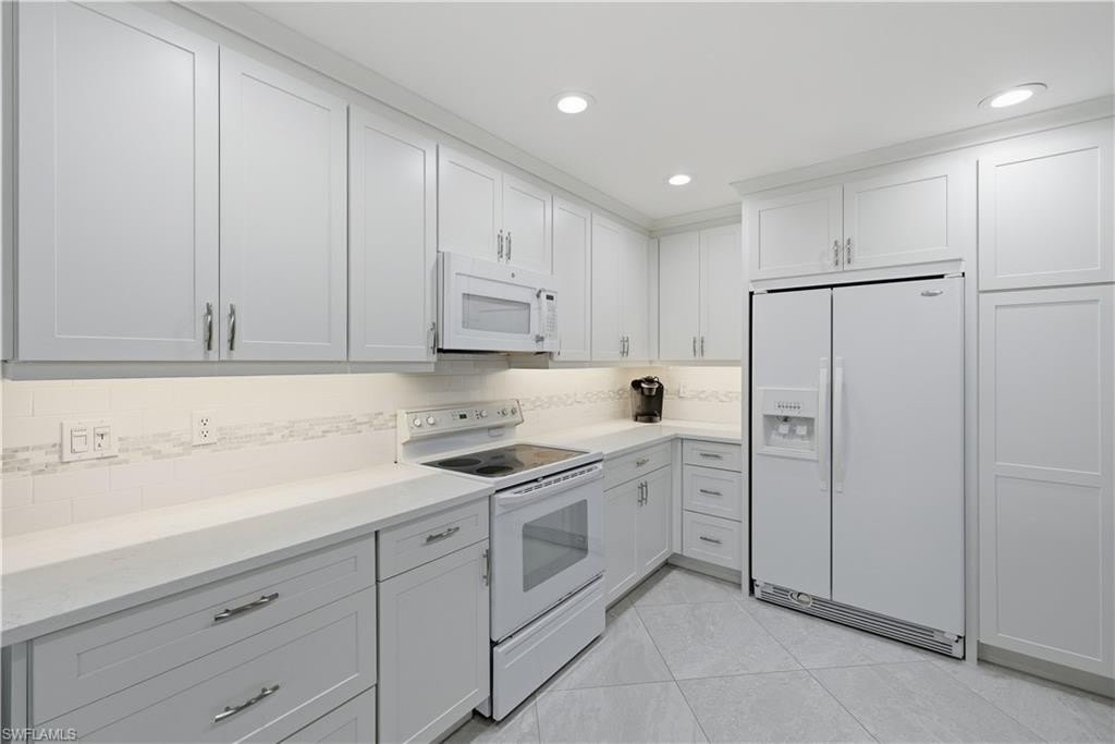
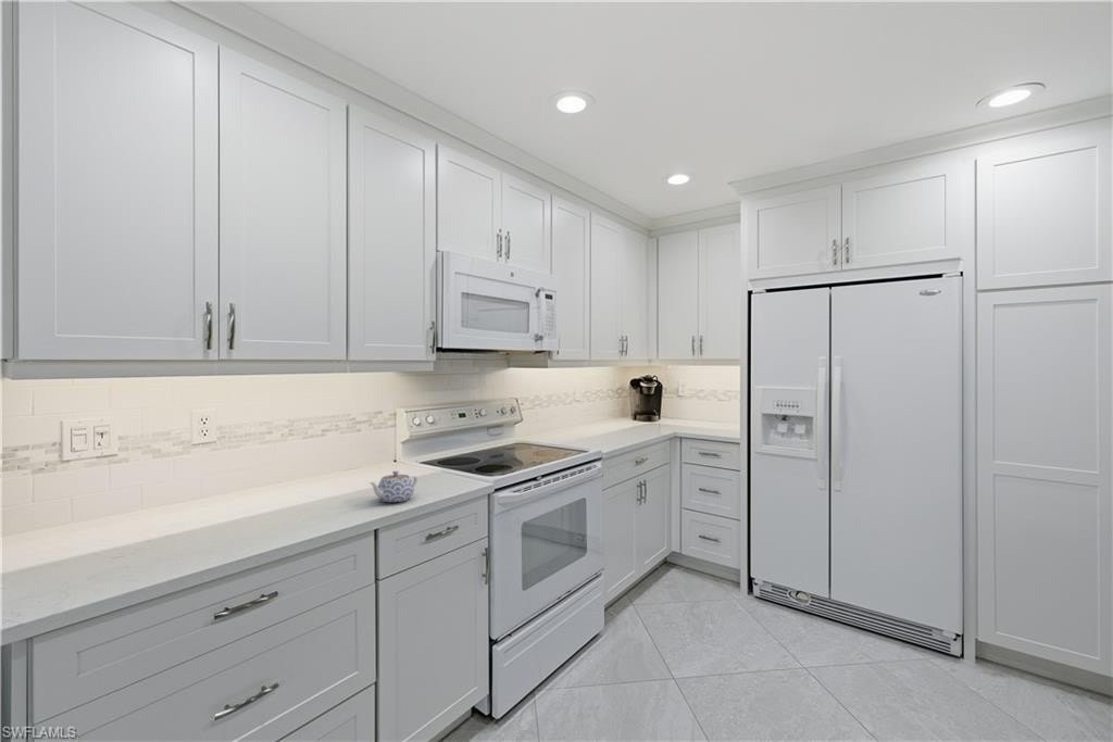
+ teapot (393, 486)
